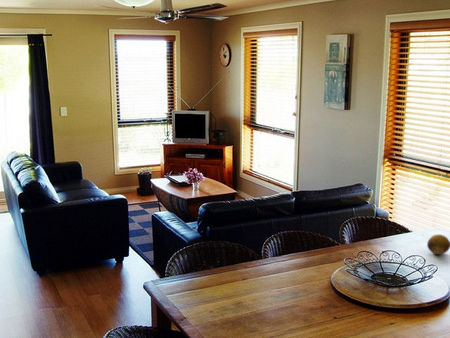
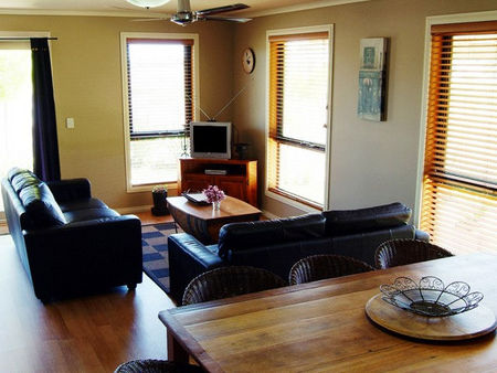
- fruit (438, 244)
